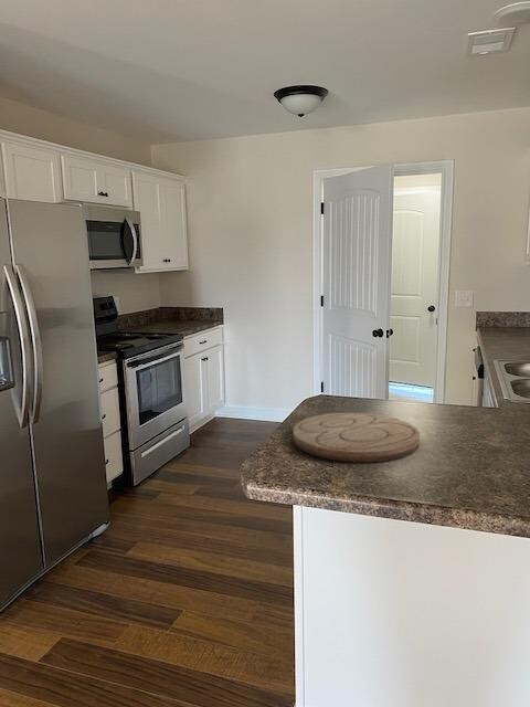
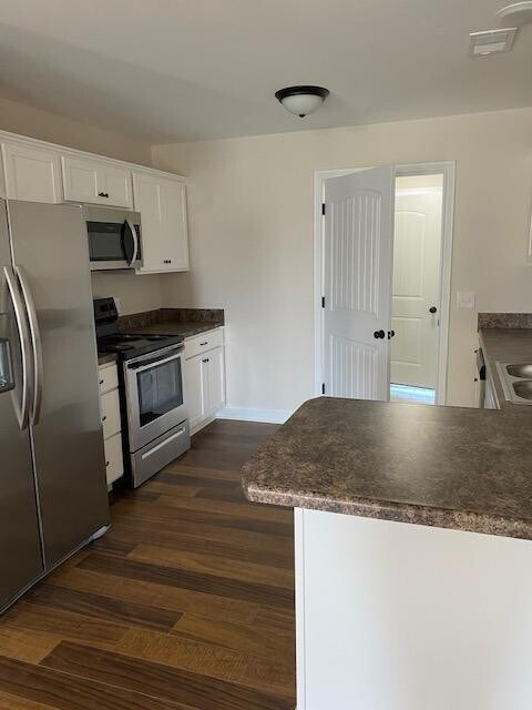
- cutting board (354, 434)
